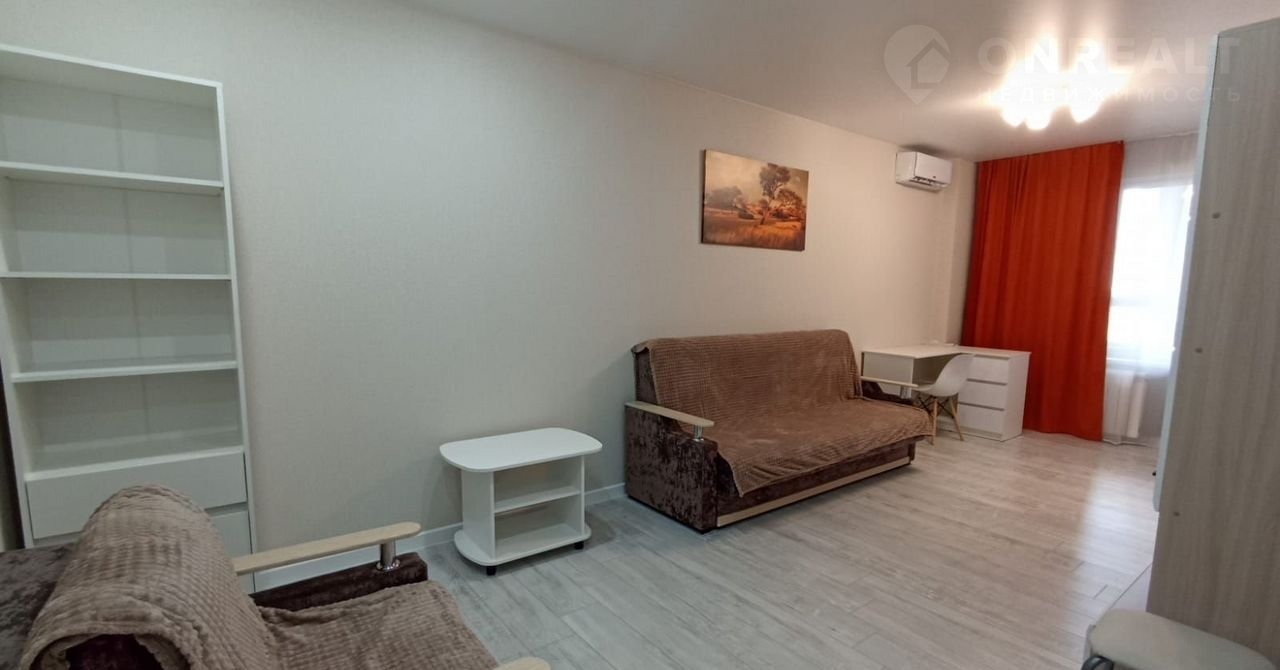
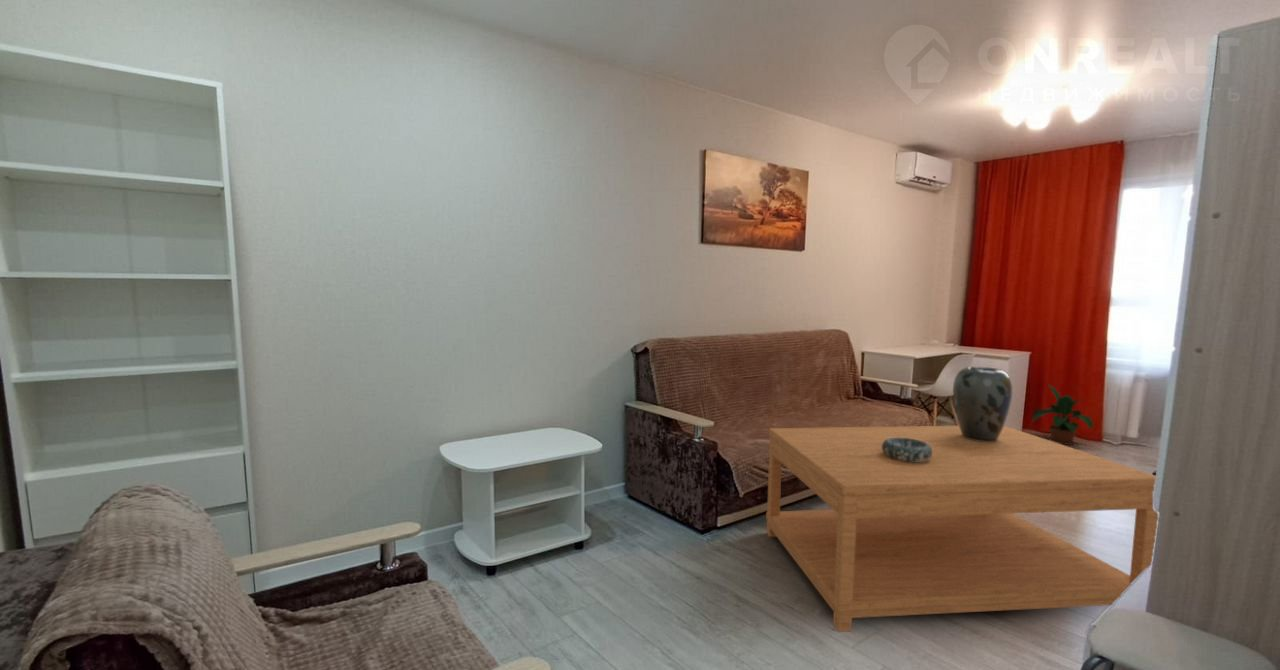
+ vase (981, 403)
+ potted plant (1064, 413)
+ coffee table (934, 510)
+ decorative bowl (906, 449)
